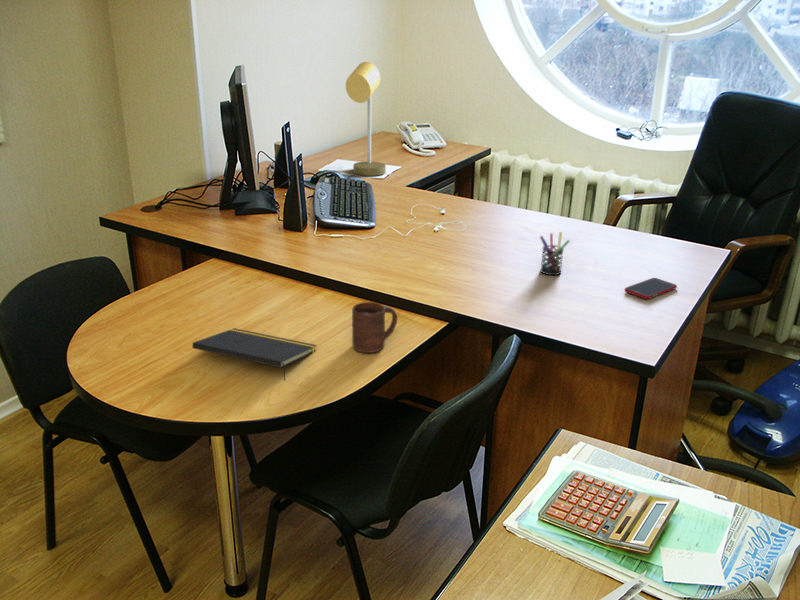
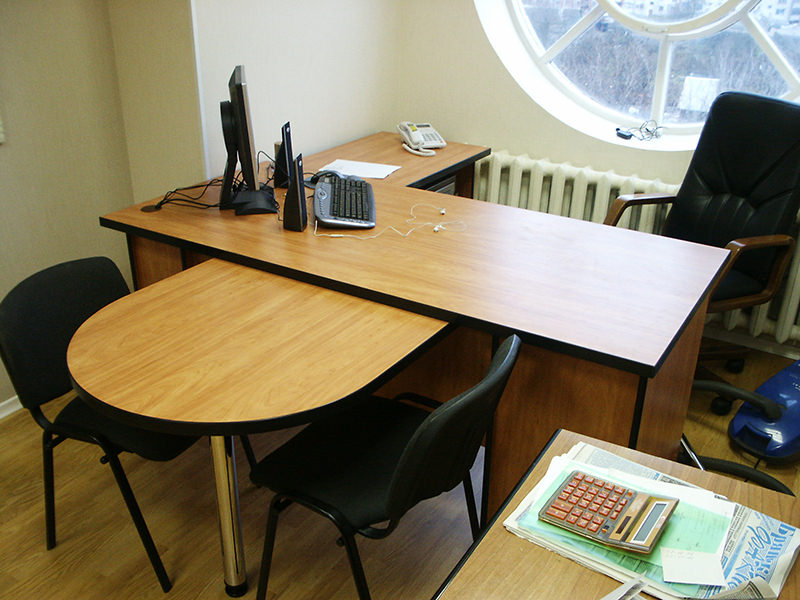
- cup (372, 326)
- desk lamp (368, 119)
- pen holder (554, 252)
- notepad (255, 346)
- cell phone (650, 288)
